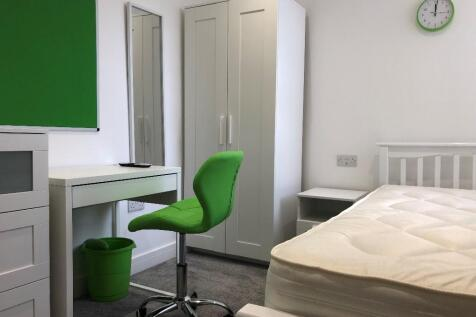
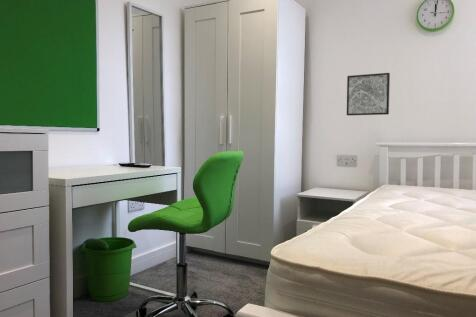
+ wall art (367, 94)
